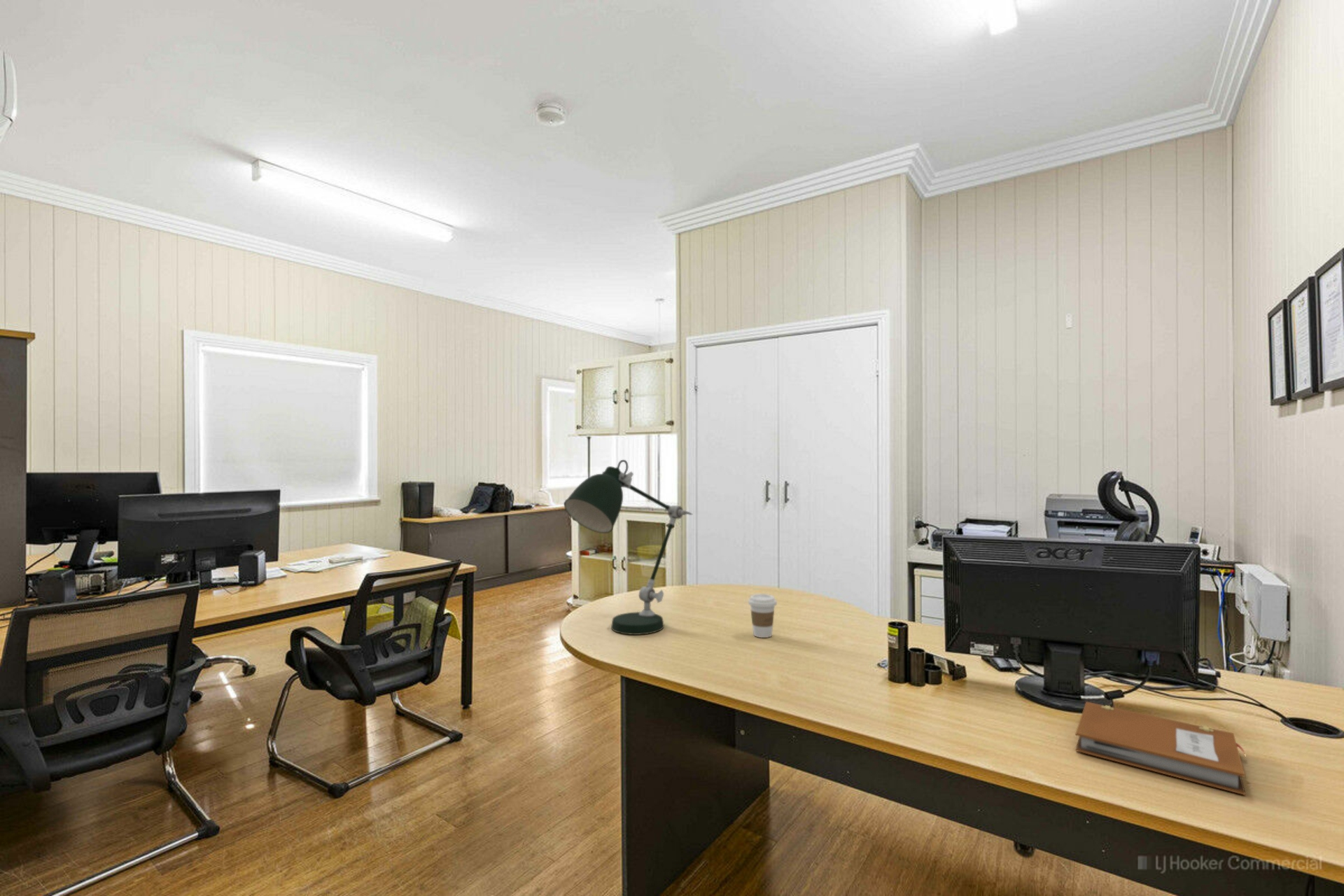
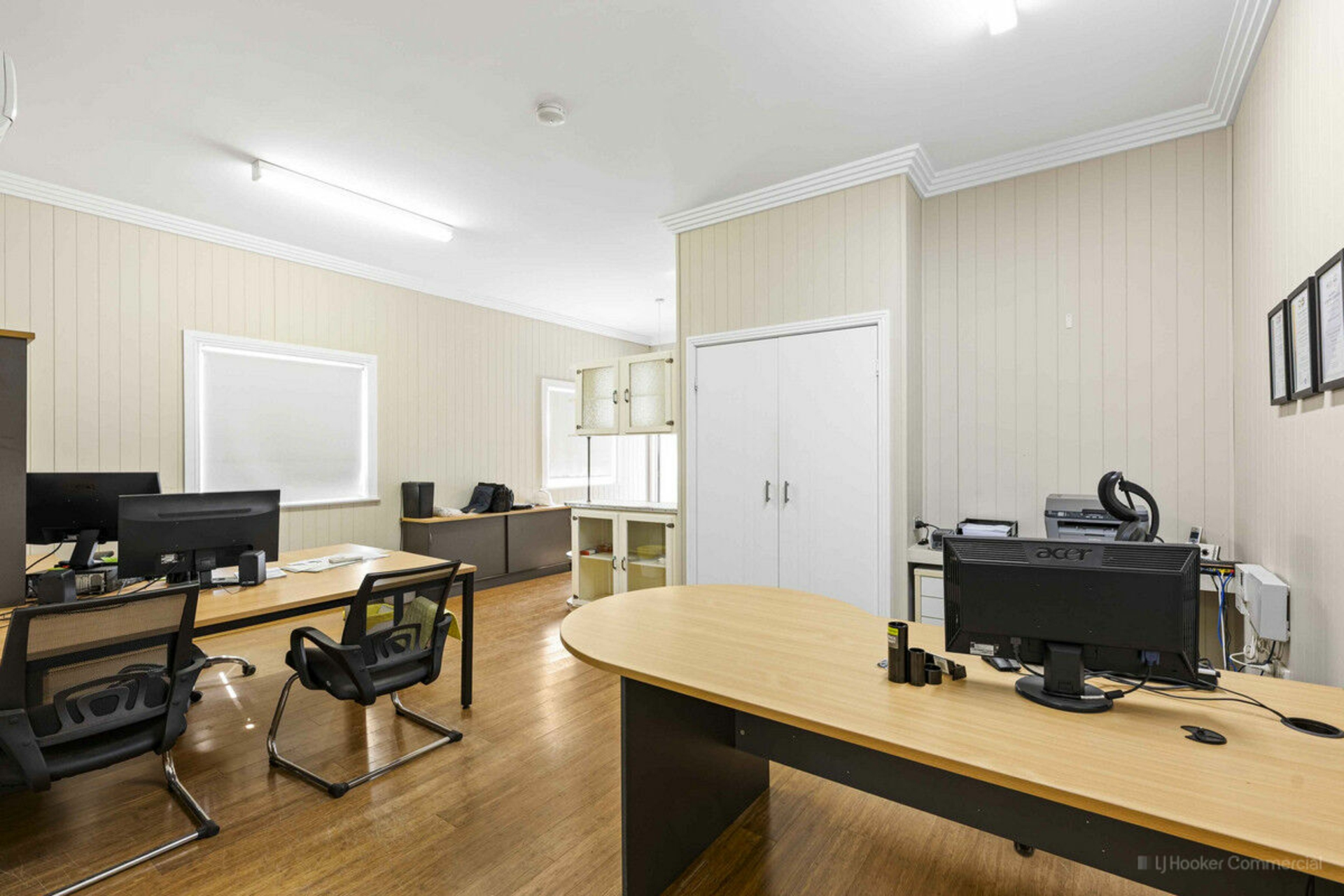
- notebook (1159, 741)
- coffee cup (762, 615)
- desk lamp (612, 530)
